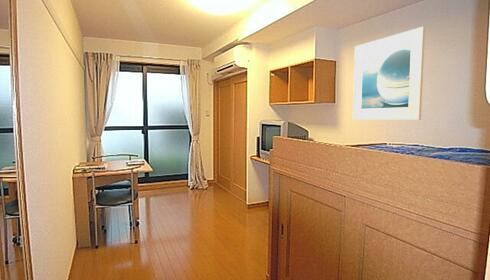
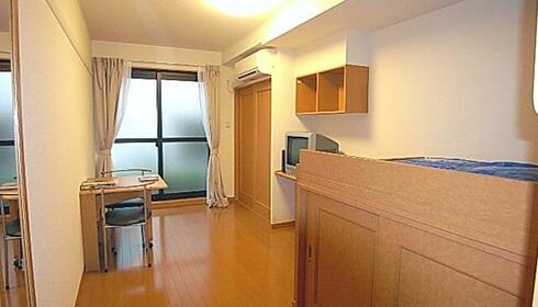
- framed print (384, 79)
